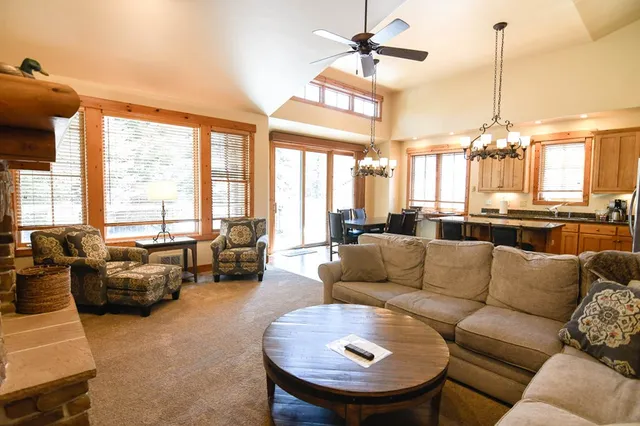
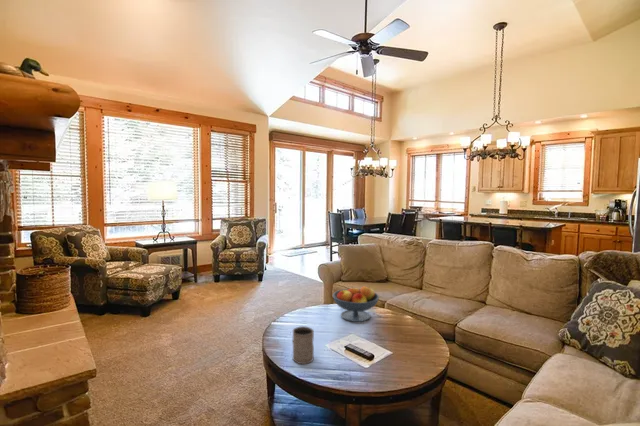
+ mug (301, 343)
+ fruit bowl (355, 302)
